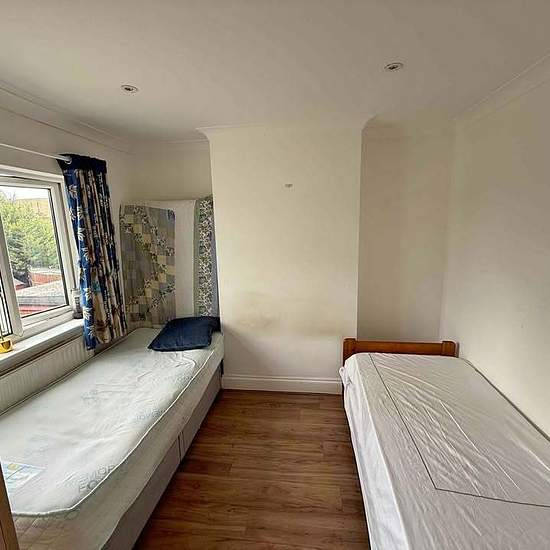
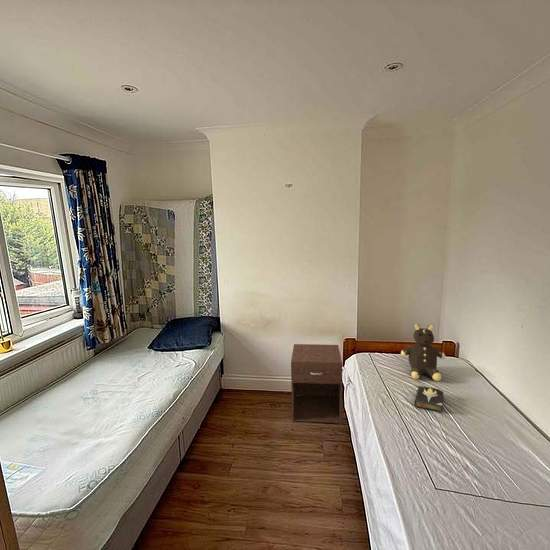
+ teddy bear (424, 350)
+ nightstand (316, 381)
+ hardback book (429, 397)
